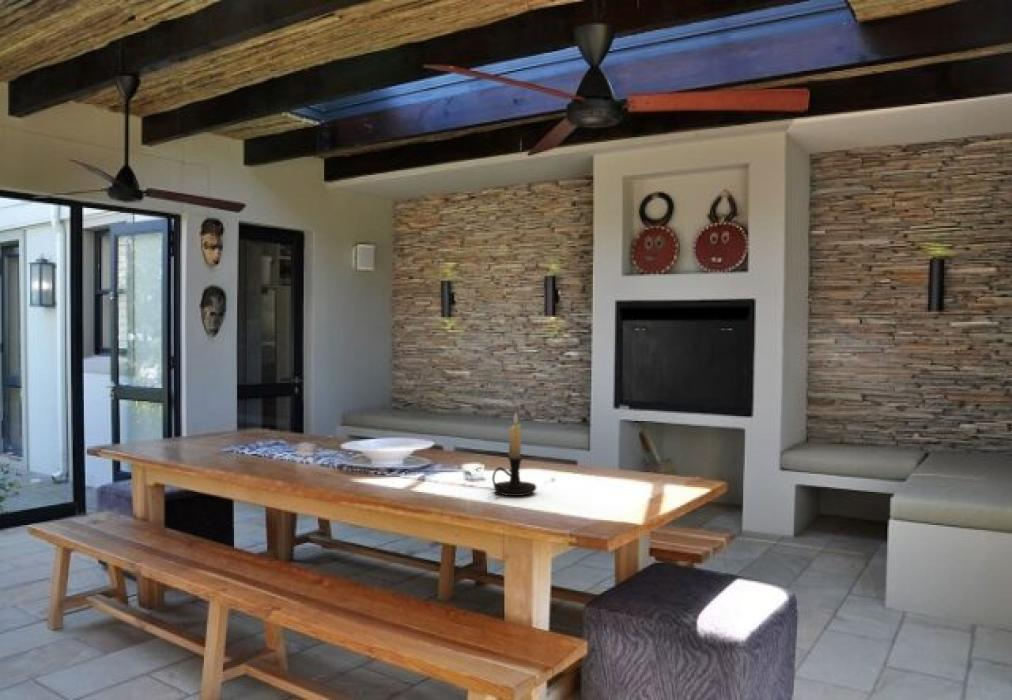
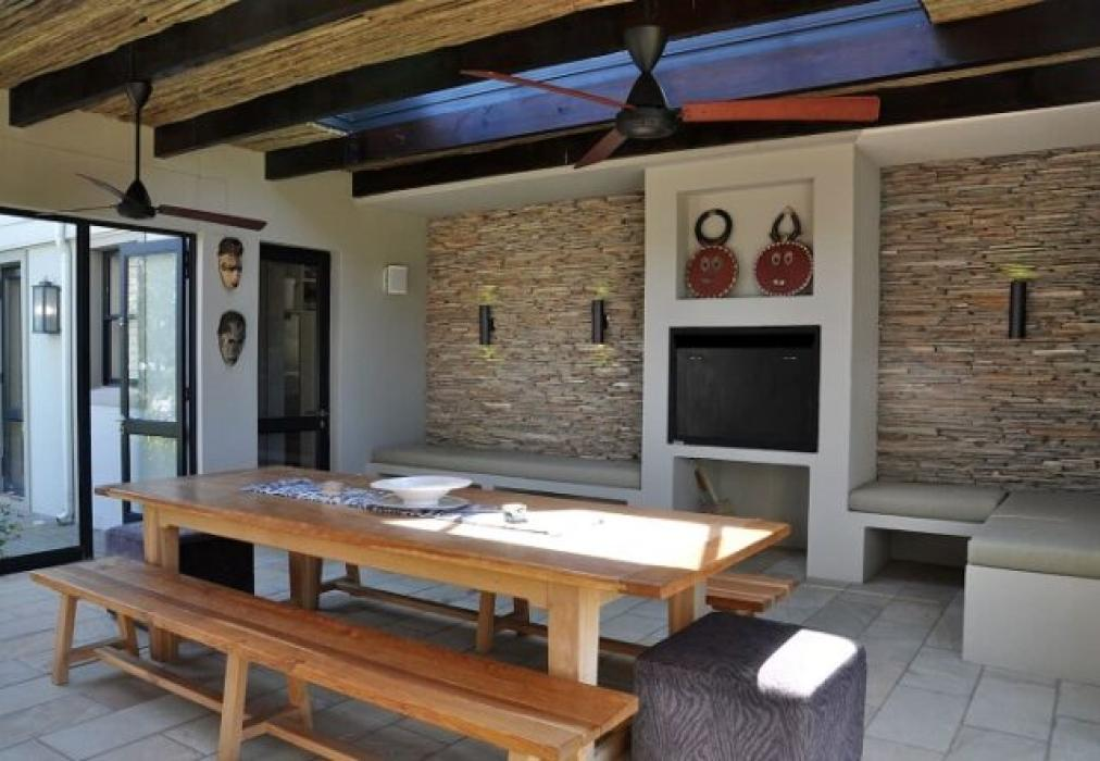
- candle holder (510, 453)
